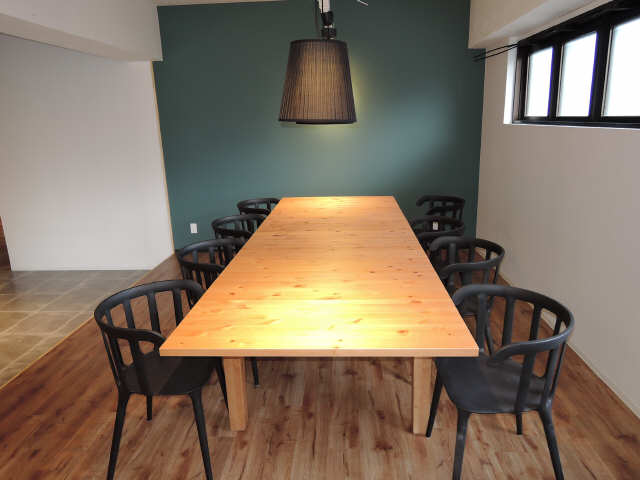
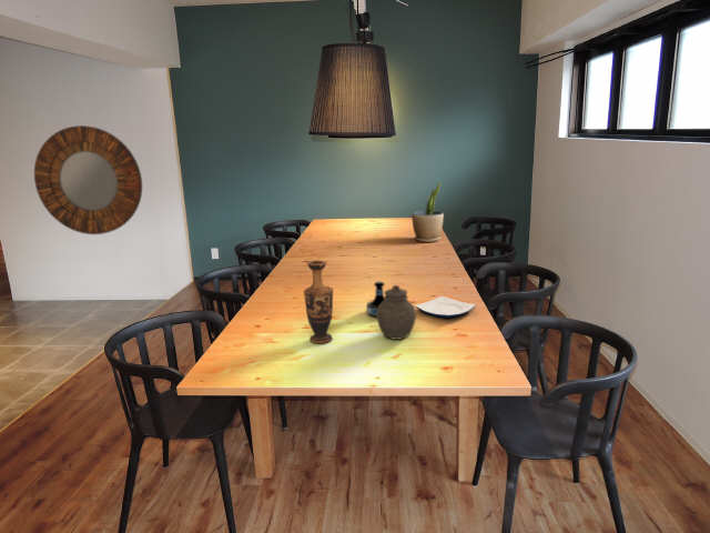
+ potted plant (427, 211)
+ jar (396, 311)
+ plate (445, 308)
+ home mirror (88, 181)
+ tequila bottle (379, 298)
+ vase (318, 301)
